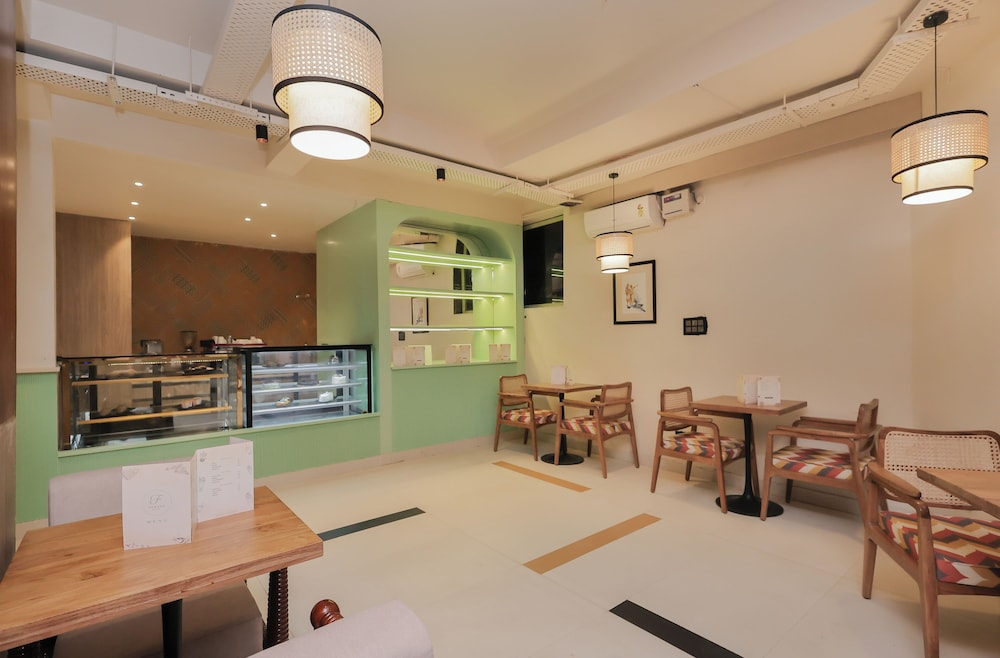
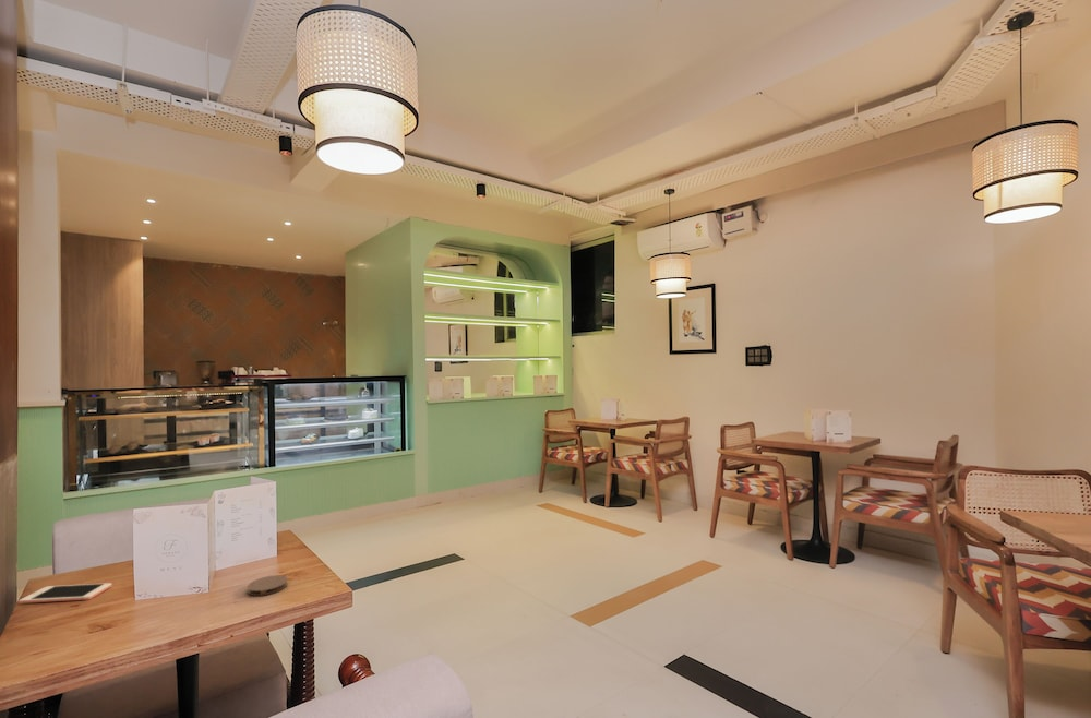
+ cell phone (67, 593)
+ coaster (267, 585)
